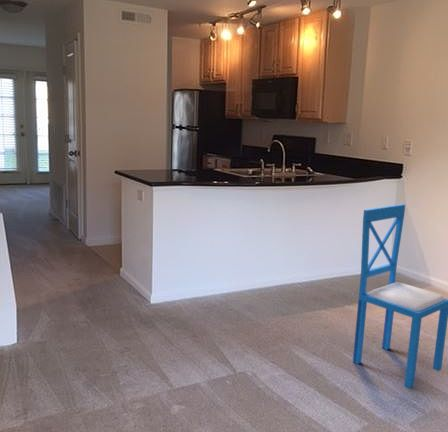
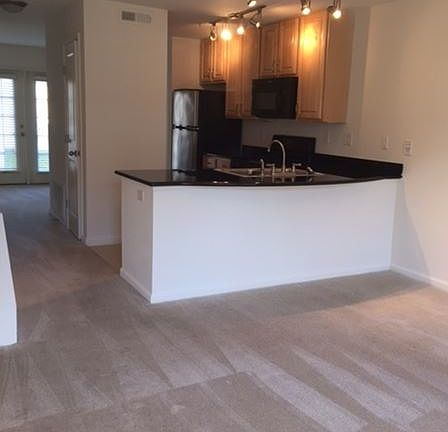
- dining chair (404, 291)
